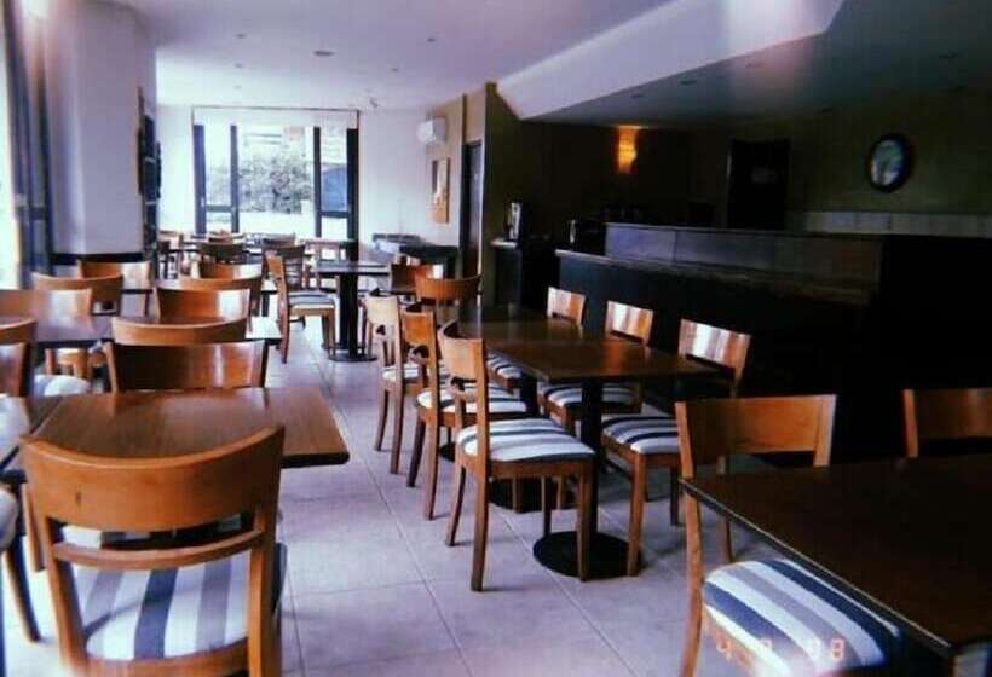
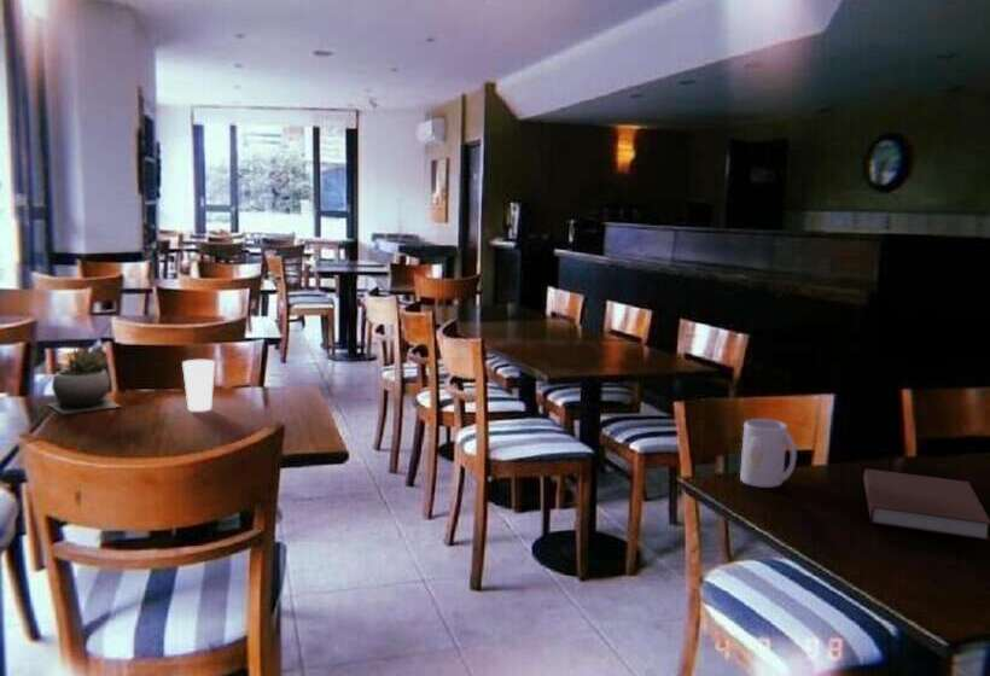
+ notebook (921, 501)
+ succulent plant (82, 375)
+ mug (769, 453)
+ cup (199, 385)
